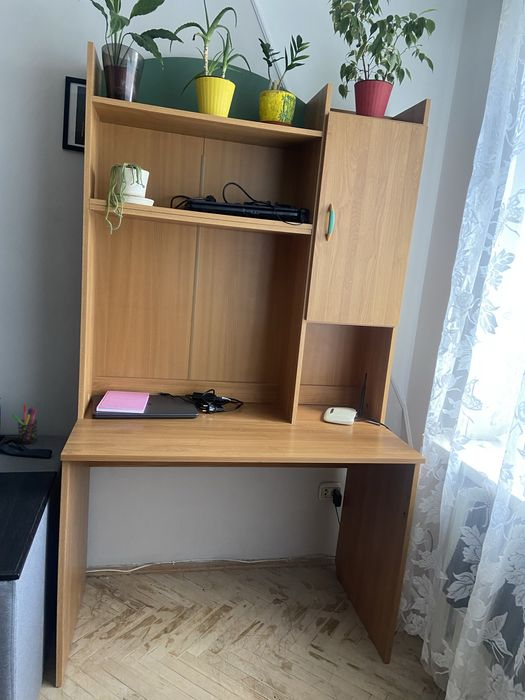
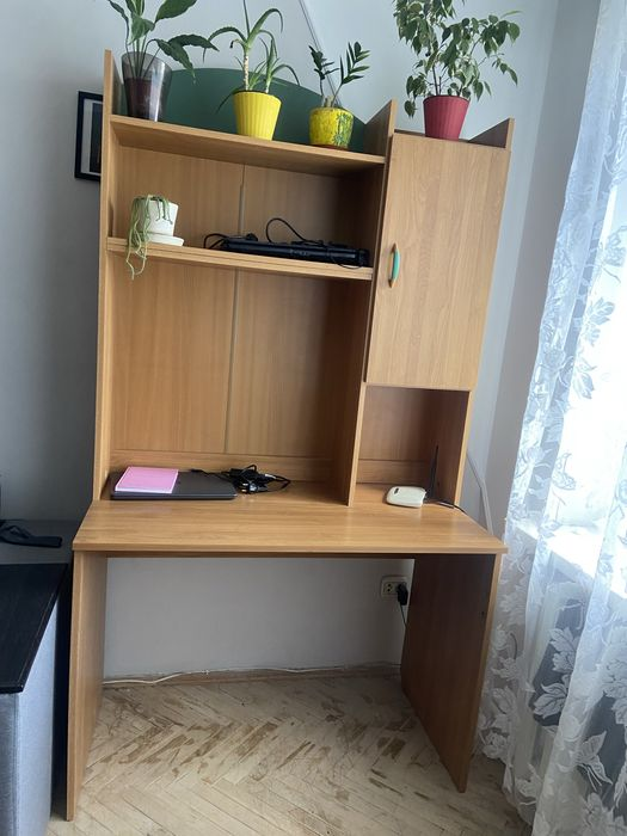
- pen holder (25, 424)
